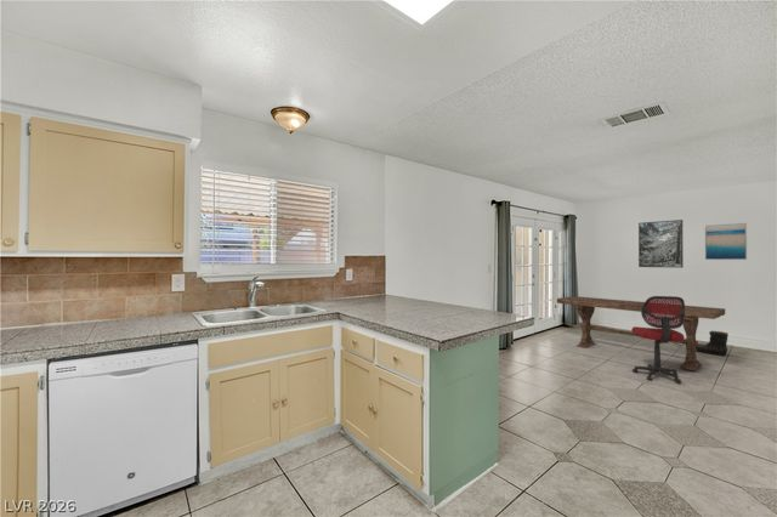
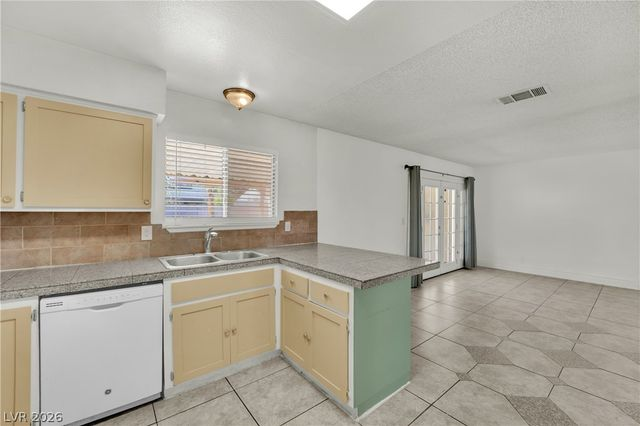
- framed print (659, 244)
- wall art (725, 242)
- boots (710, 341)
- chair (657, 335)
- dining table (630, 331)
